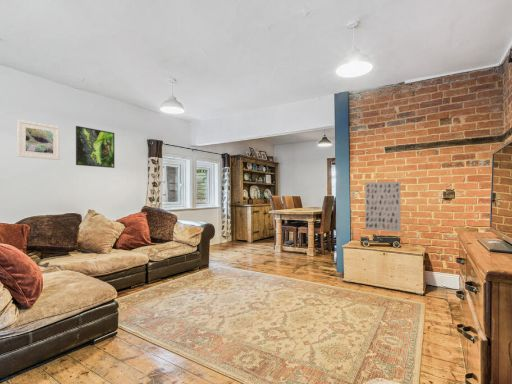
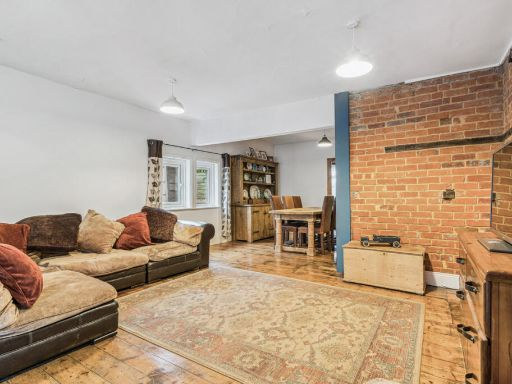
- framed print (39, 141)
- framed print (96, 148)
- wall art (382, 206)
